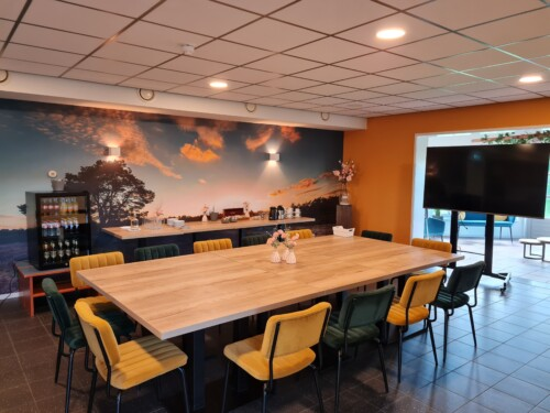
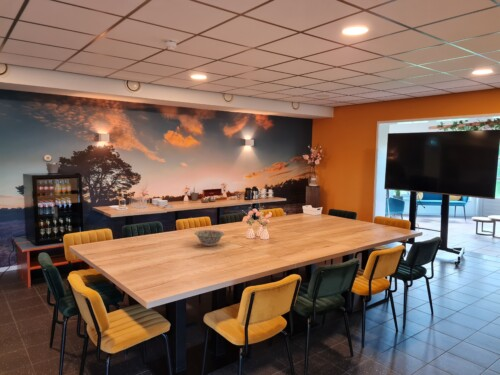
+ decorative bowl (209, 238)
